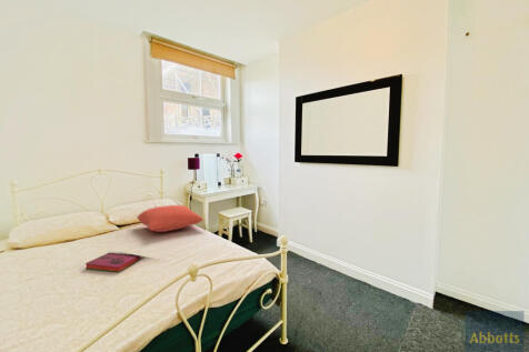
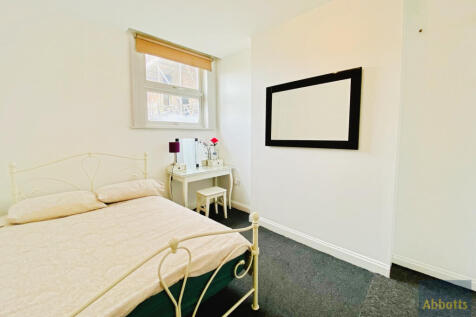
- cushion (170, 218)
- hardback book (113, 261)
